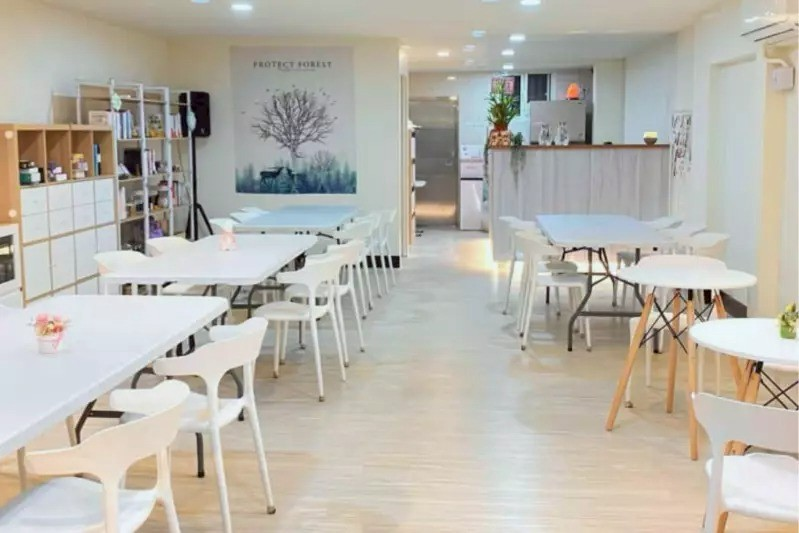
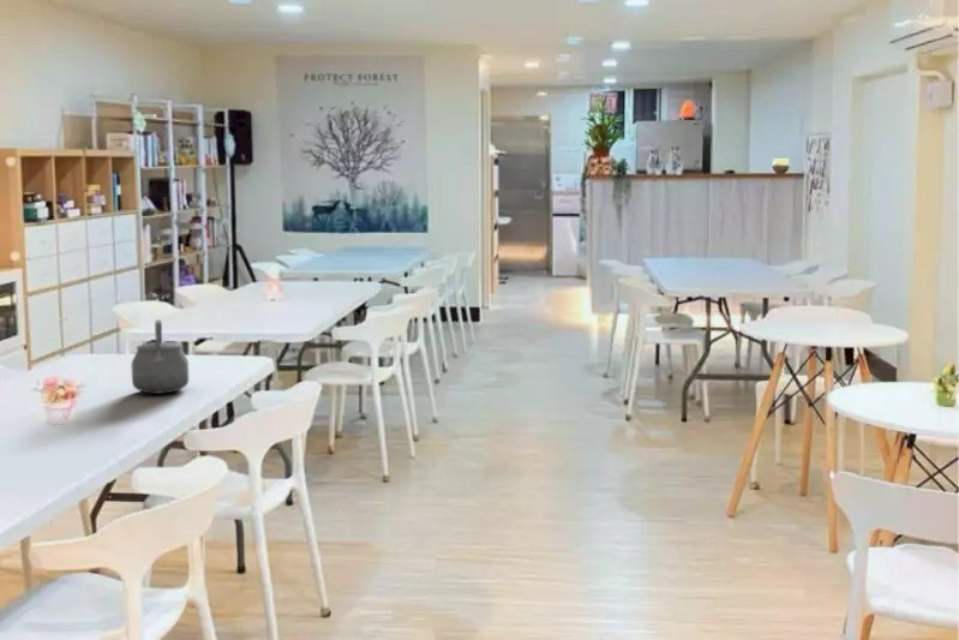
+ tea kettle (160, 354)
